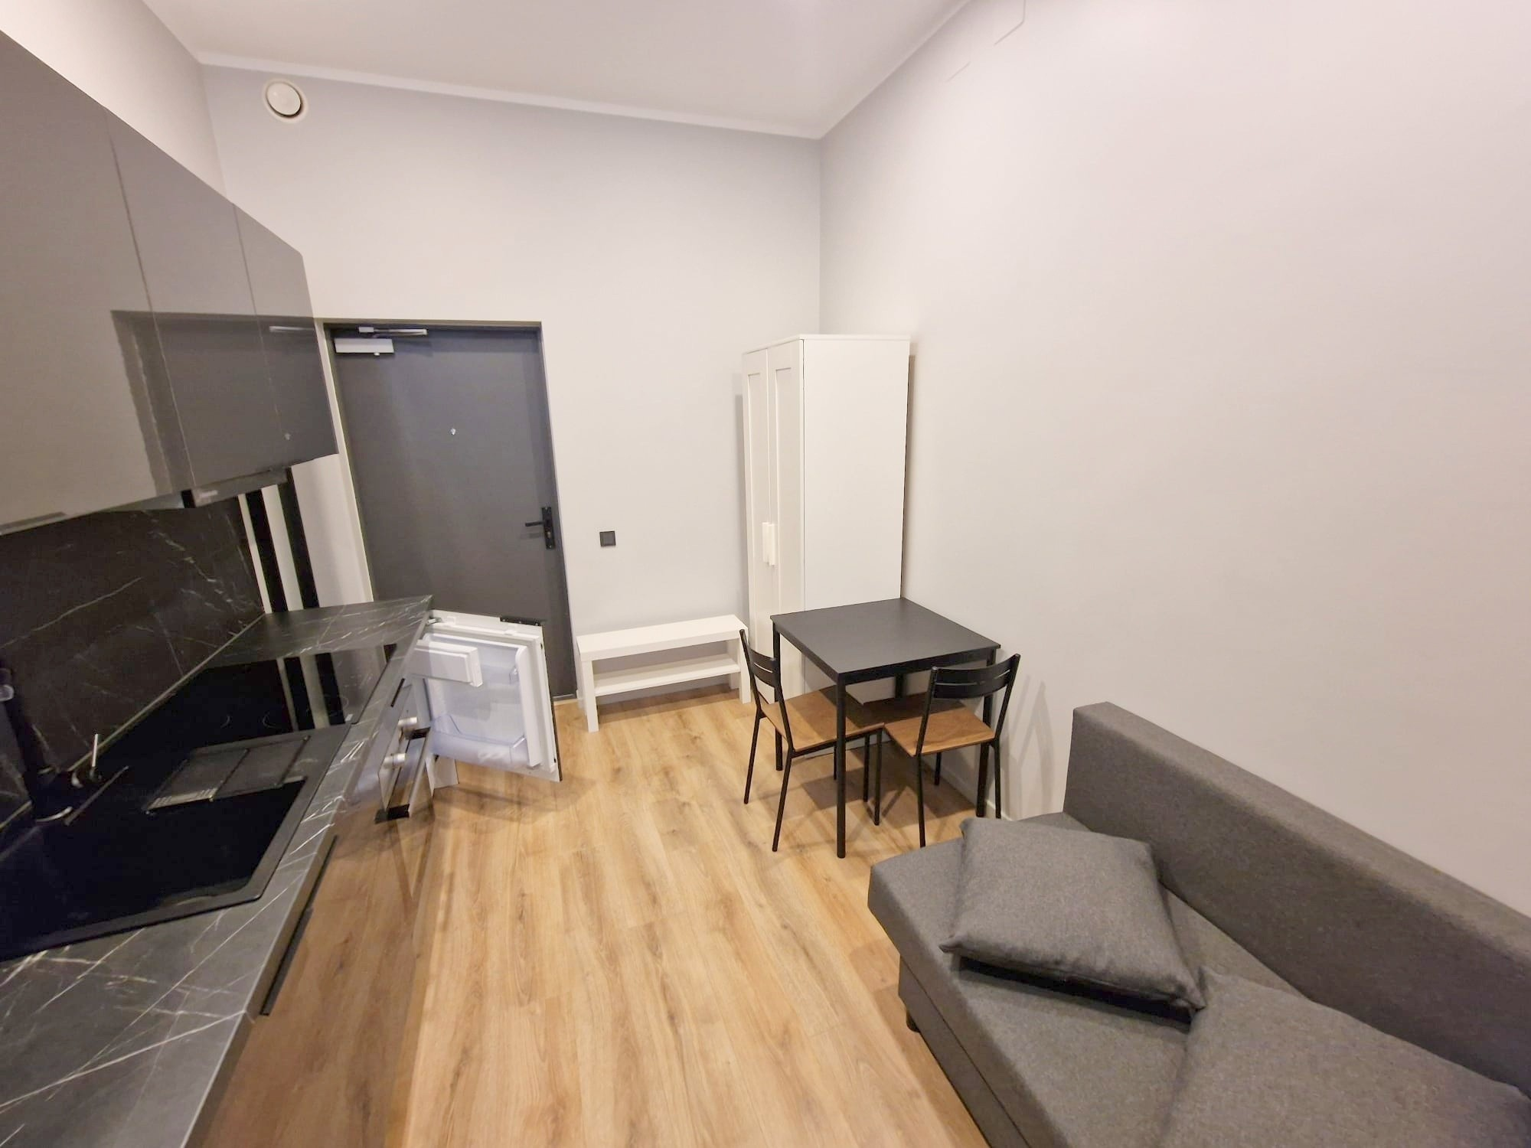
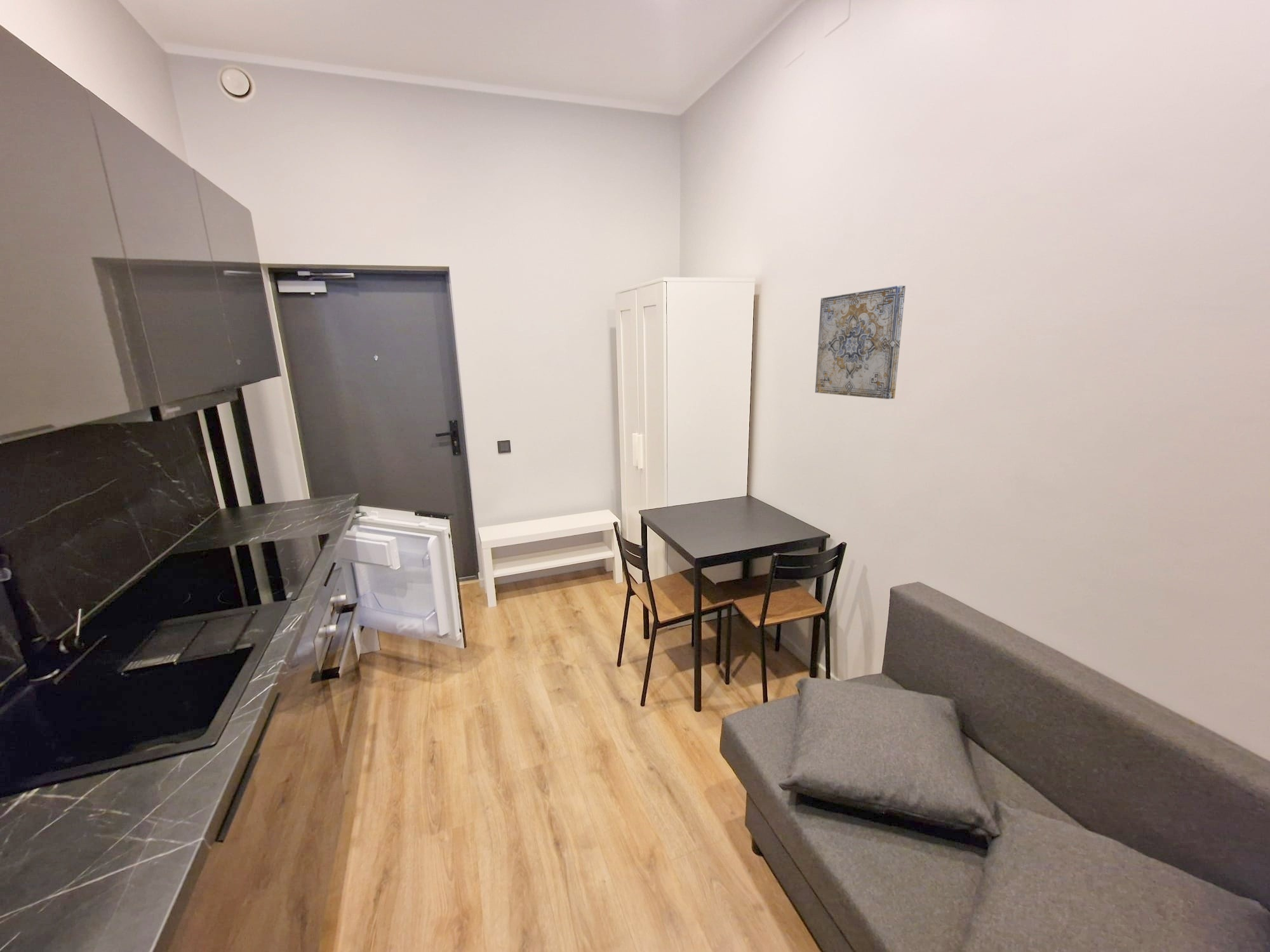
+ wall art (855, 345)
